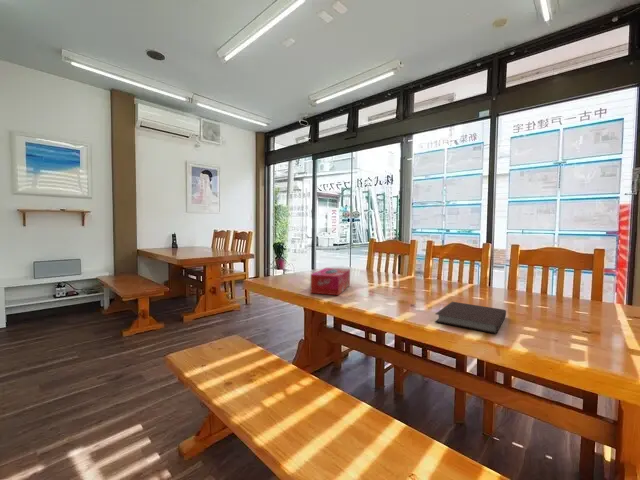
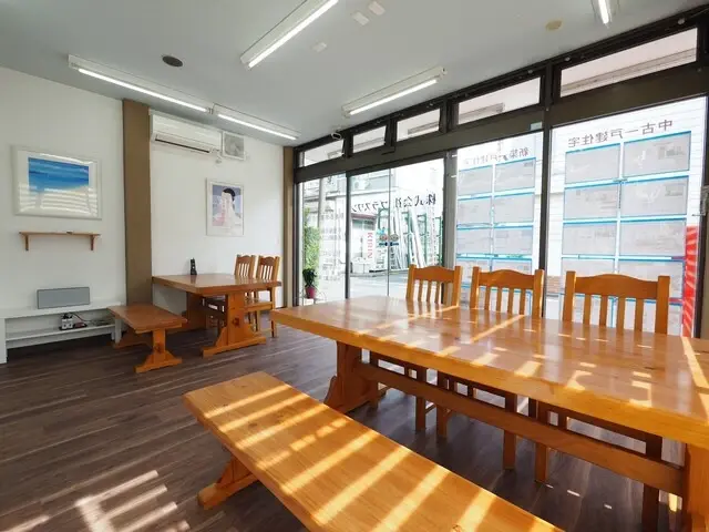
- notebook (471, 315)
- tissue box (331, 280)
